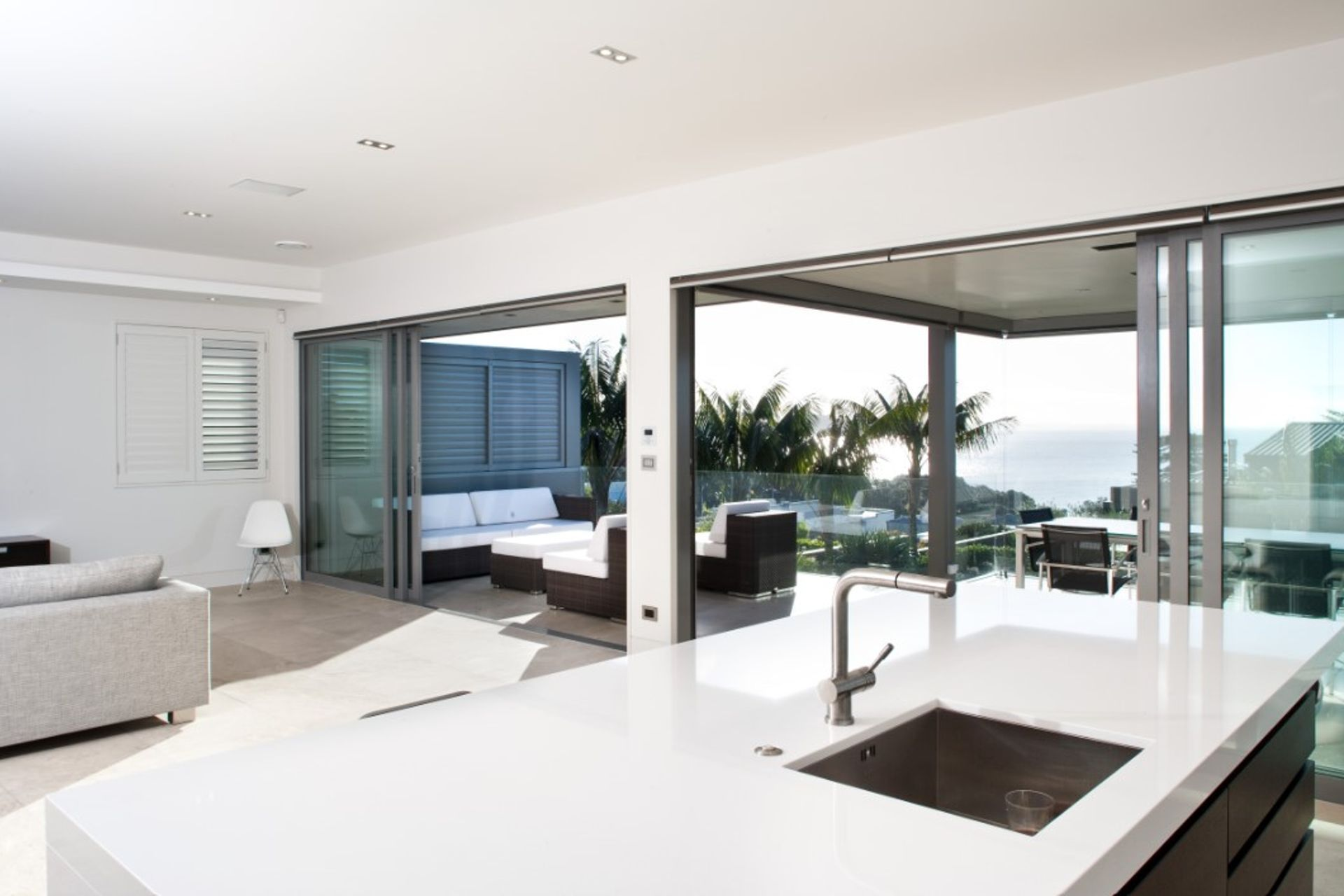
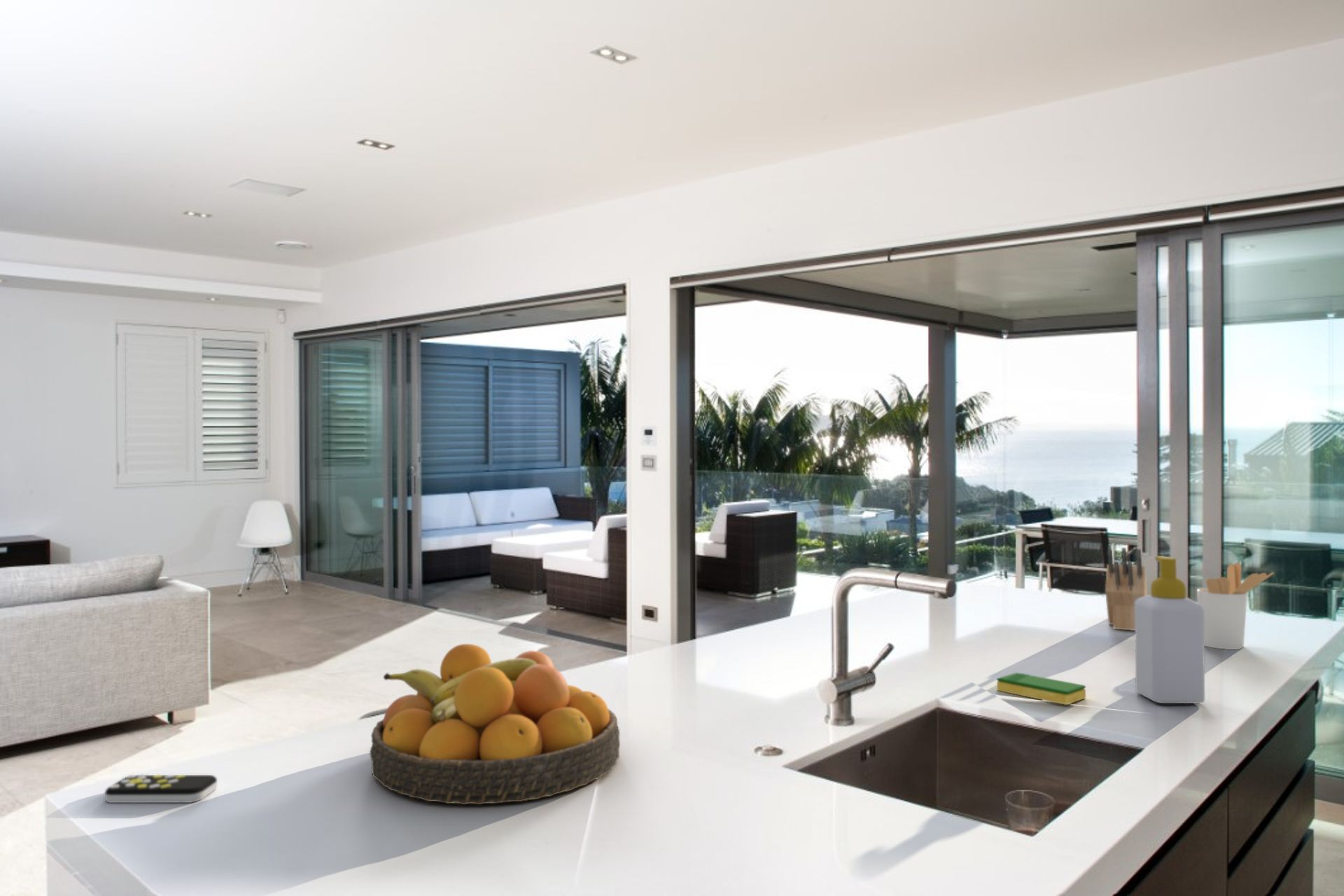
+ utensil holder (1234, 606)
+ soap bottle (1168, 628)
+ knife block (1126, 584)
+ fruit bowl (497, 707)
+ dish sponge (1040, 687)
+ remote control (162, 788)
